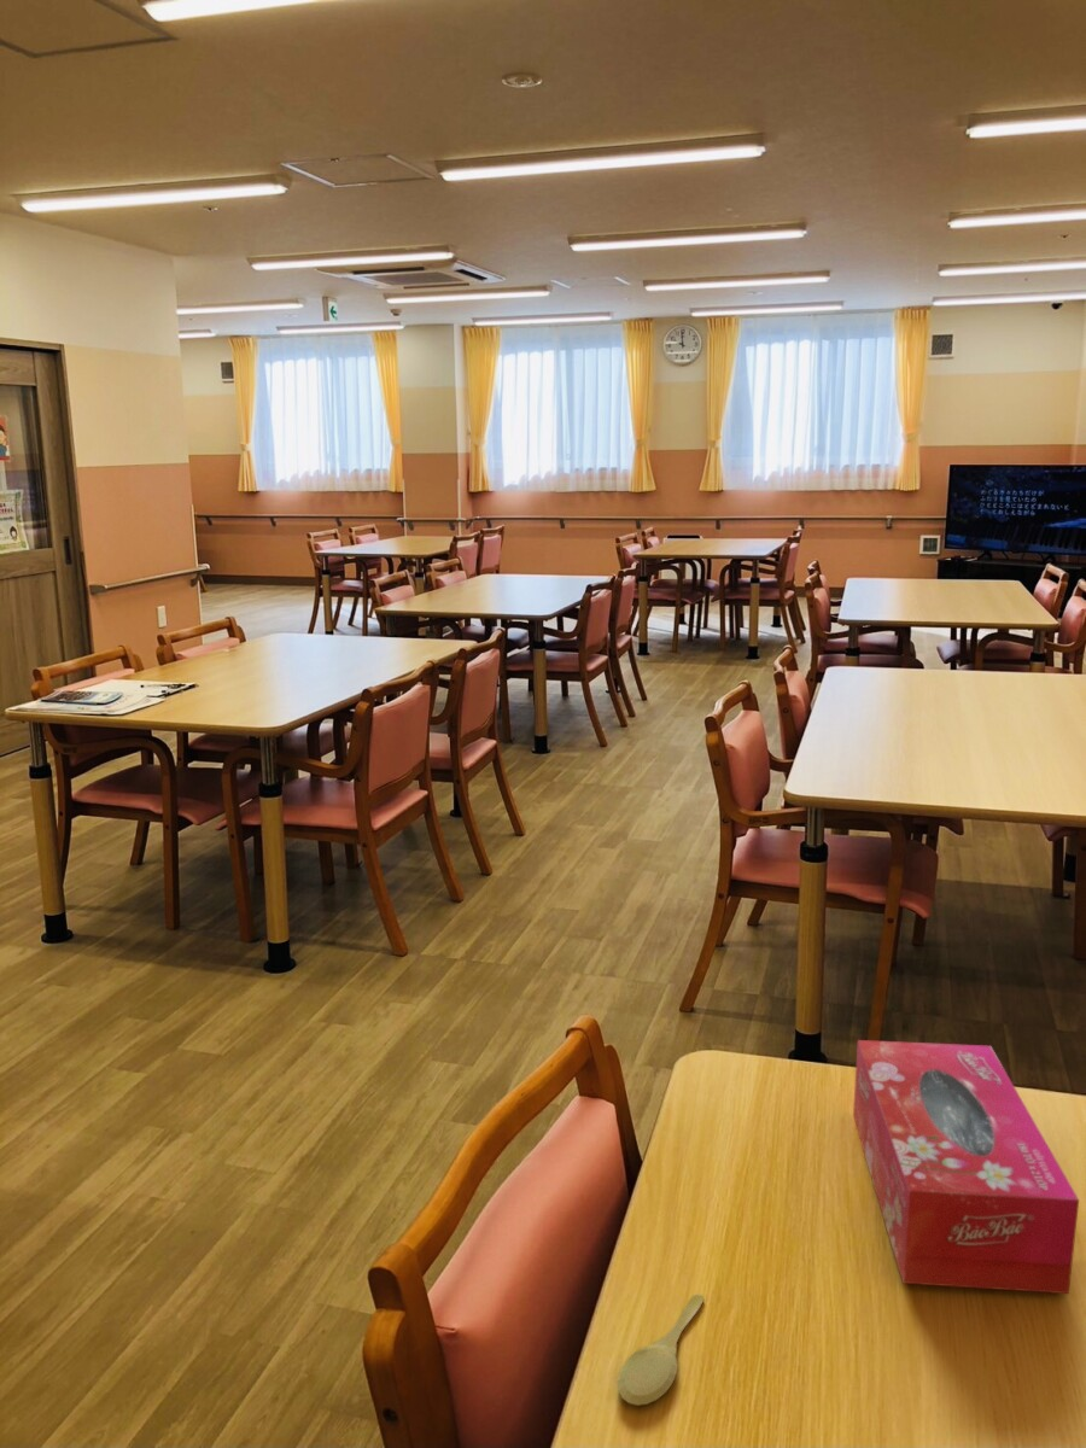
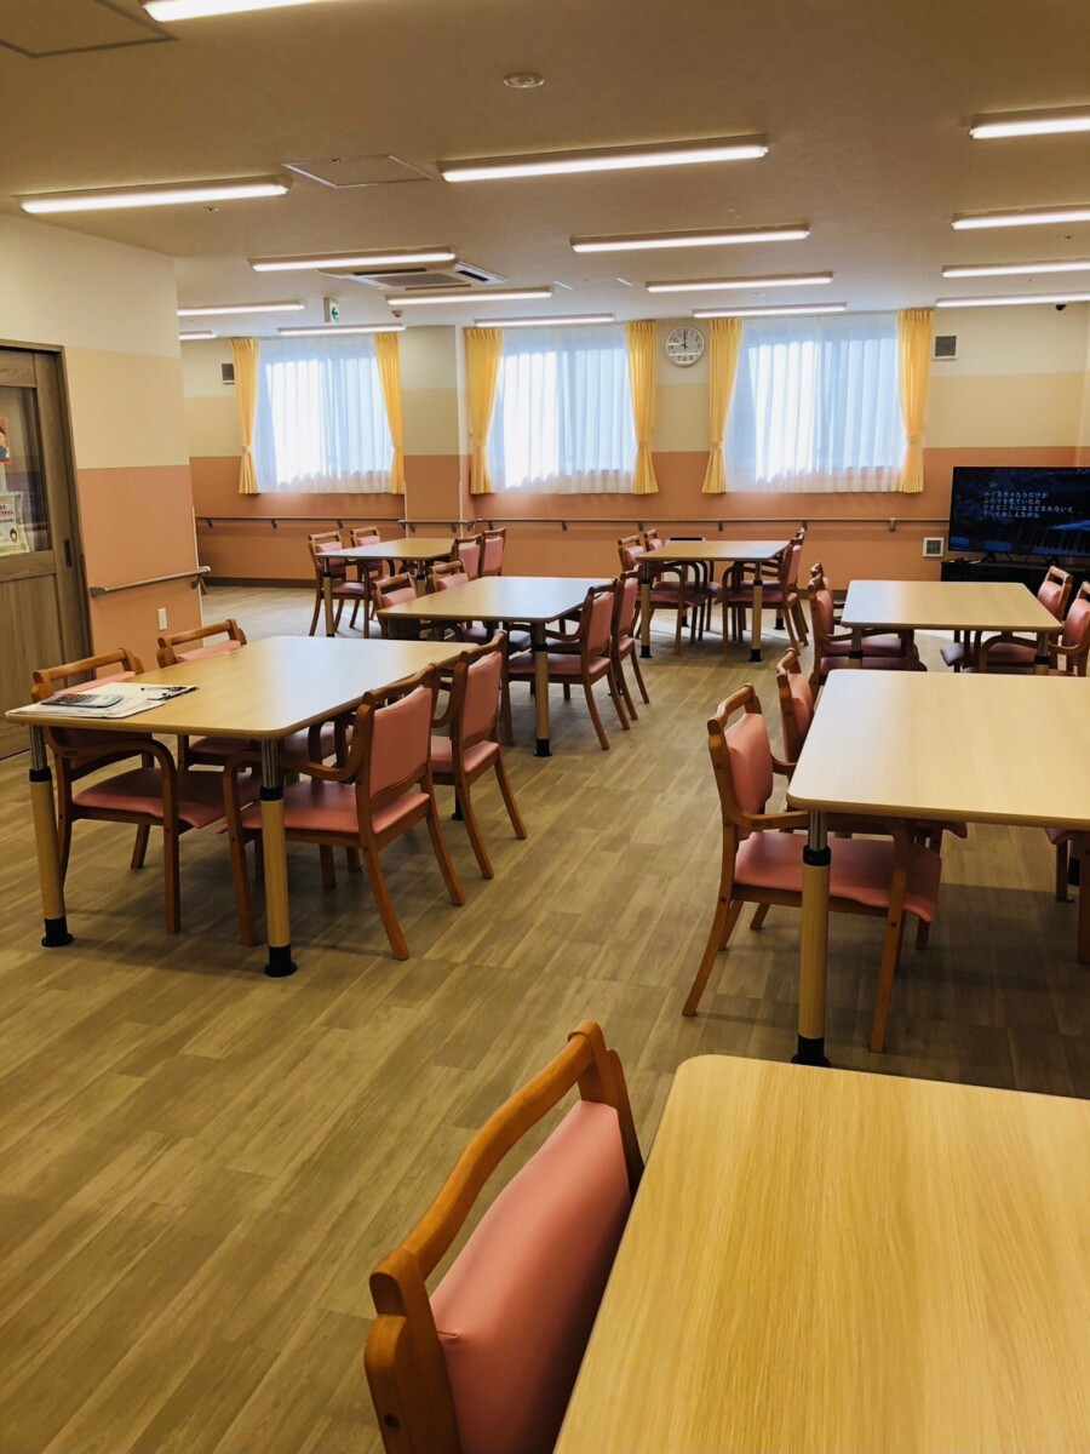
- tissue box (951, 1152)
- spoon (666, 1343)
